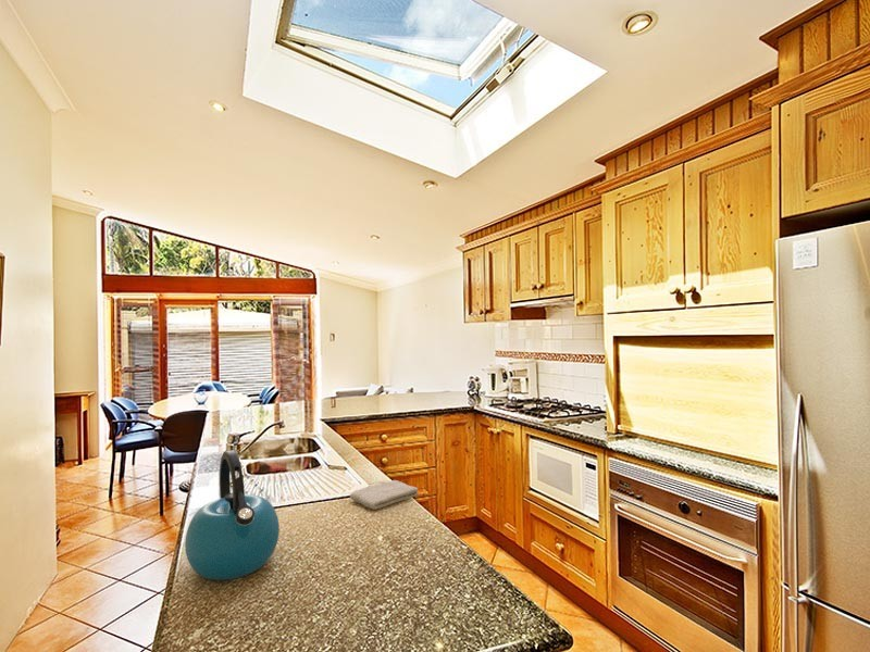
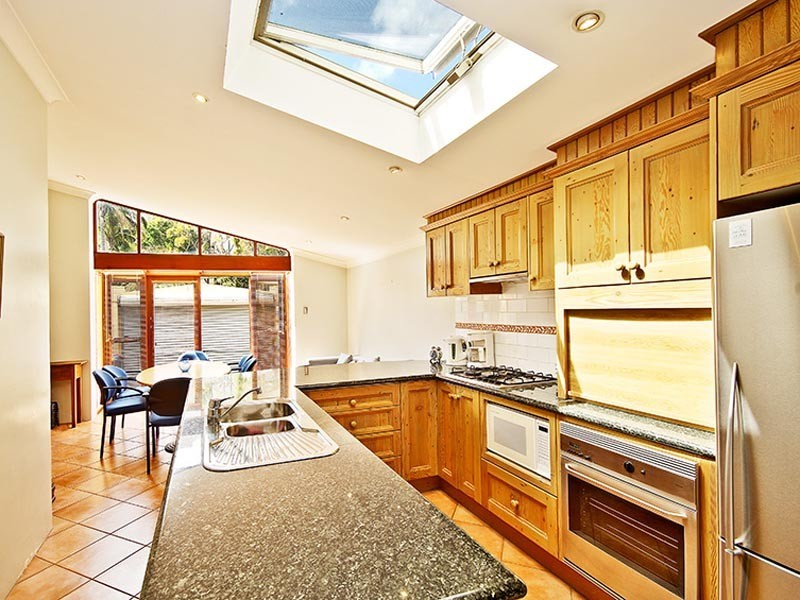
- washcloth (385, 493)
- kettle (234, 511)
